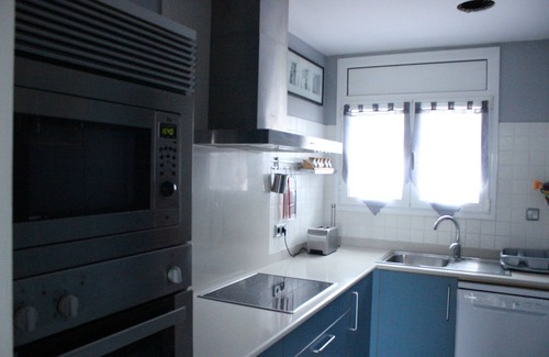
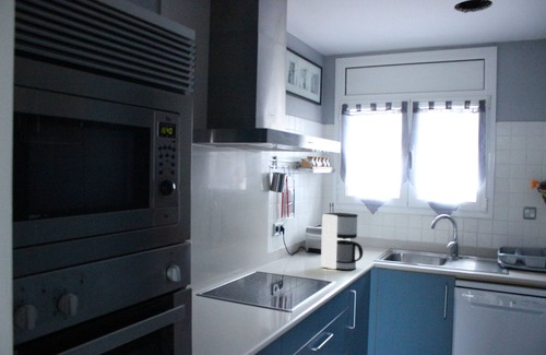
+ coffee maker (345, 240)
